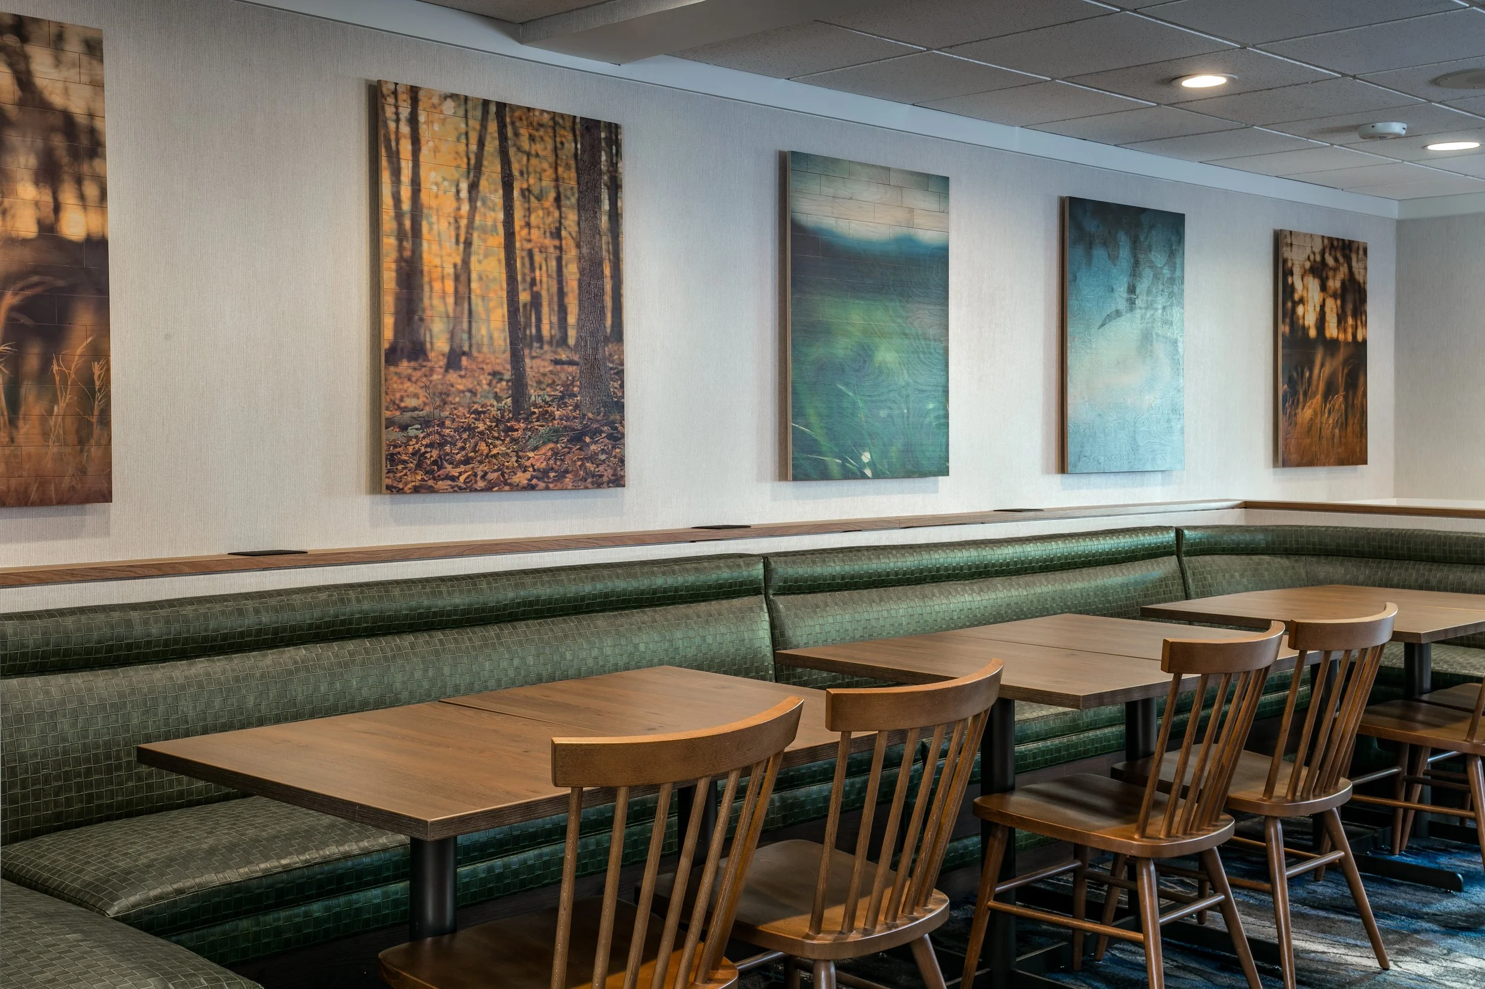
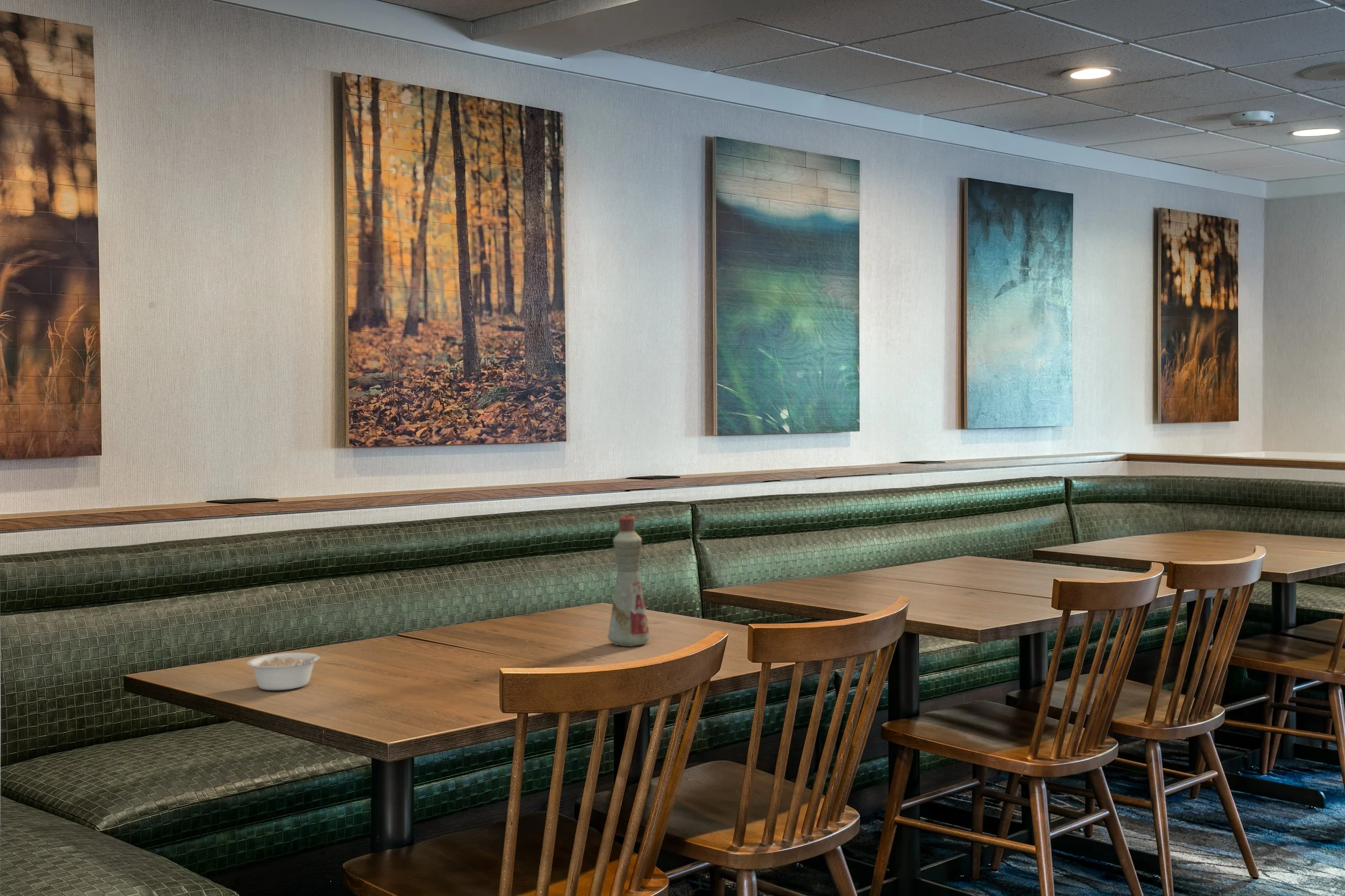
+ bottle (628, 578)
+ legume (286, 669)
